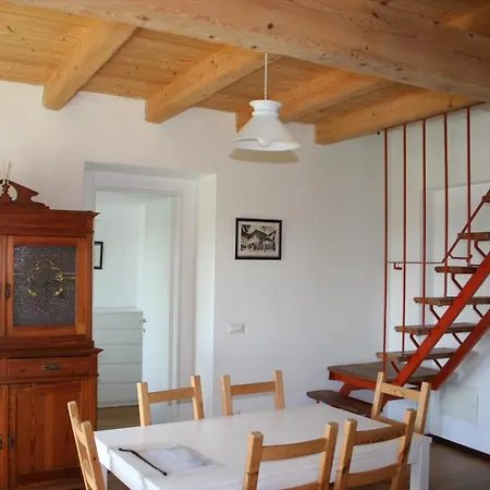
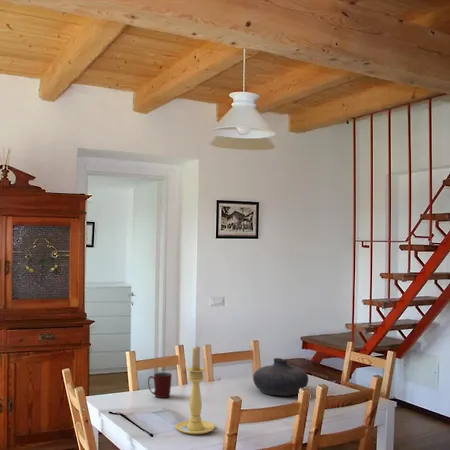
+ vase (280, 374)
+ candle holder (195, 386)
+ mug (159, 385)
